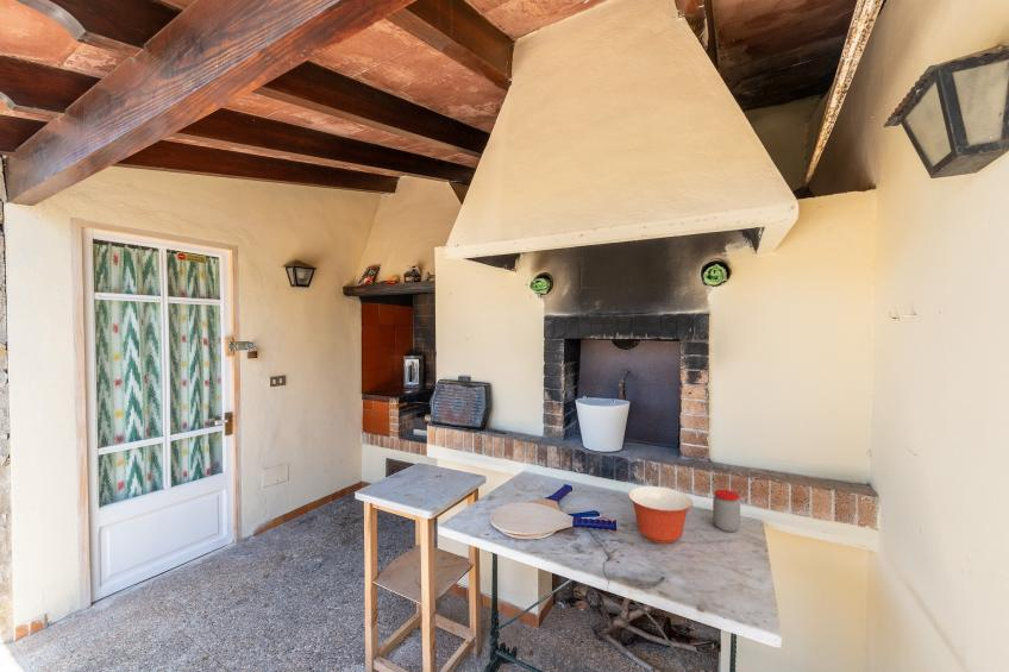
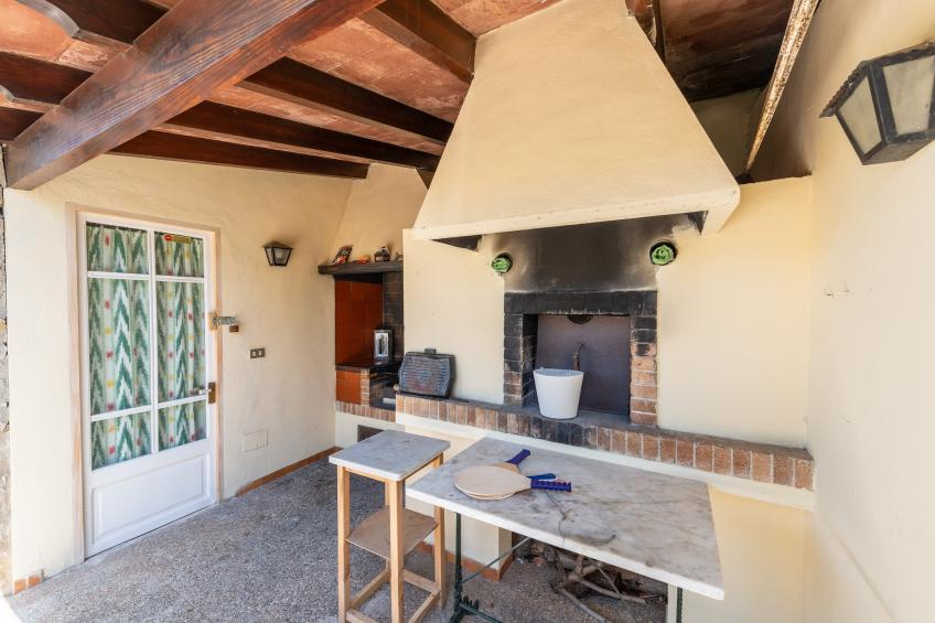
- mixing bowl (659, 516)
- jar (726, 510)
